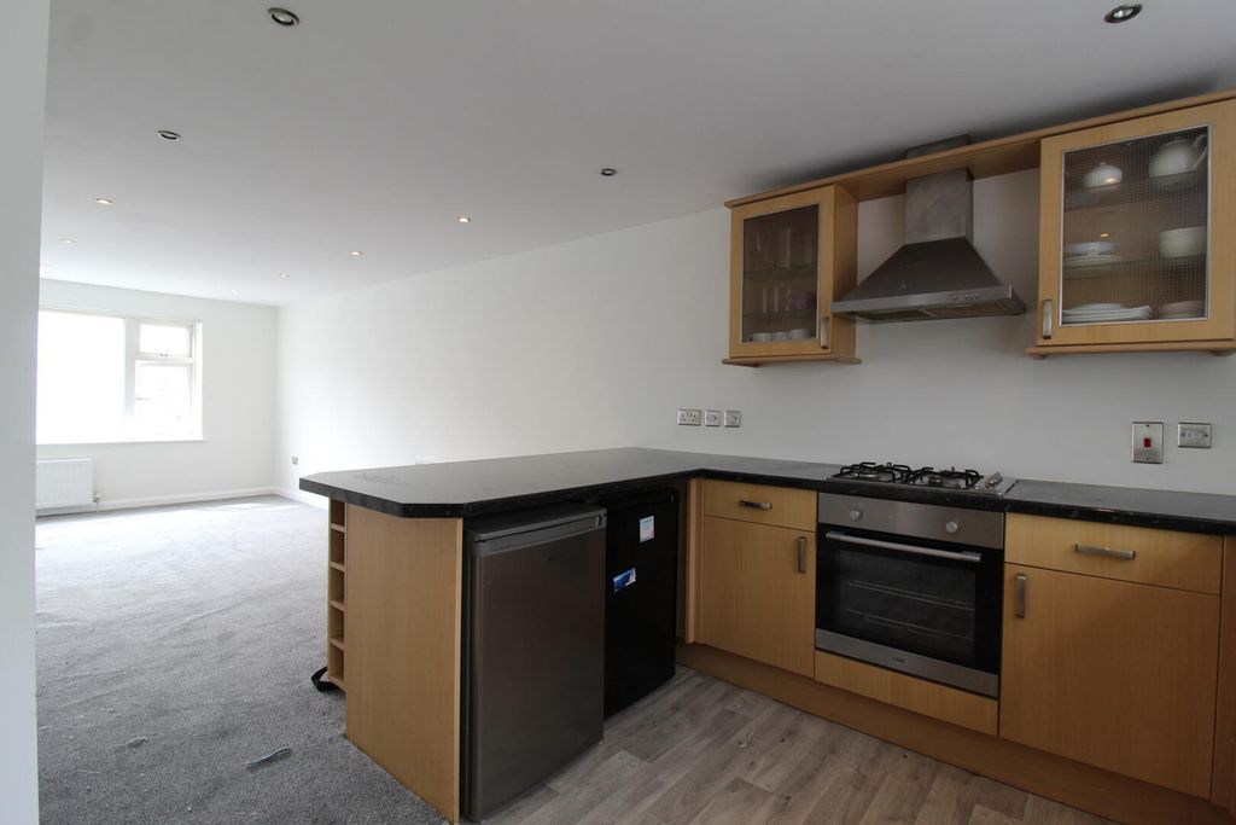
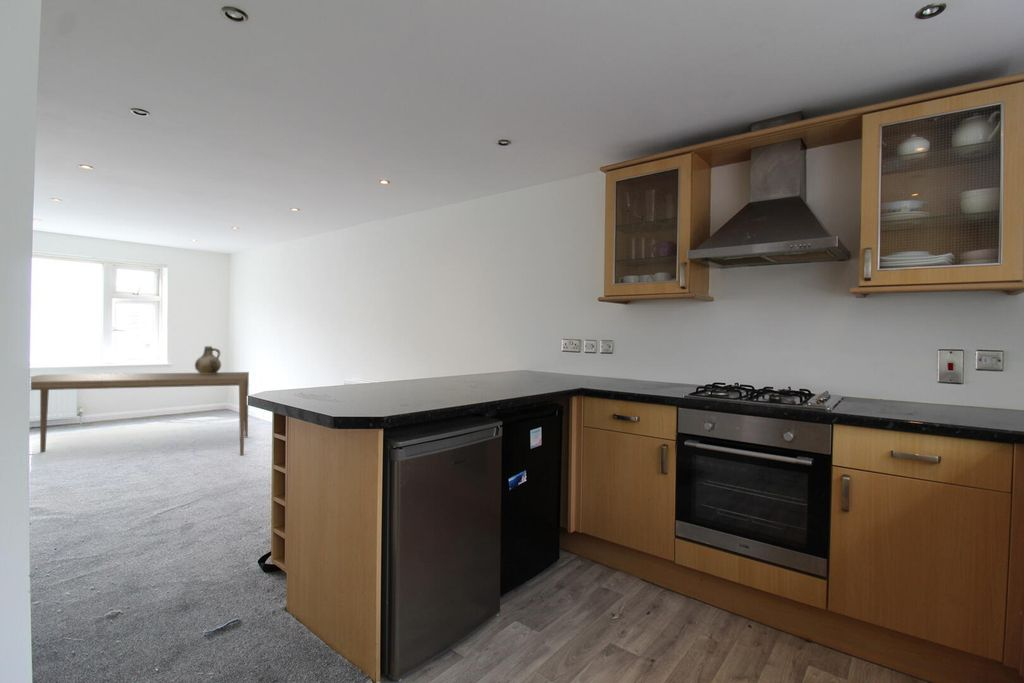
+ dining table (143, 387)
+ ceramic jug (208, 359)
